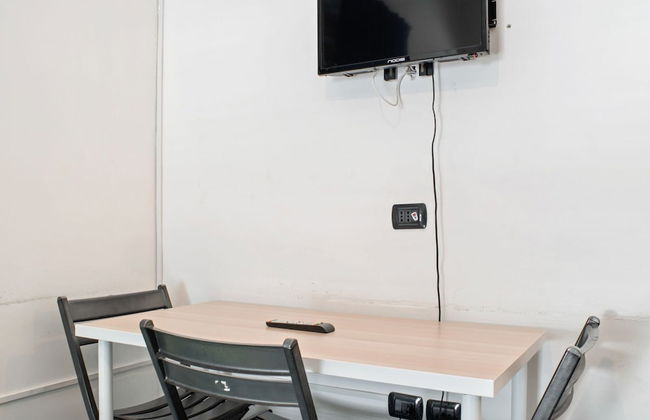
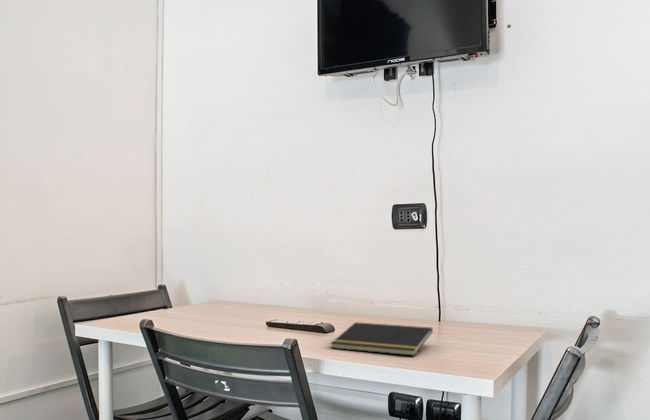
+ notepad (382, 337)
